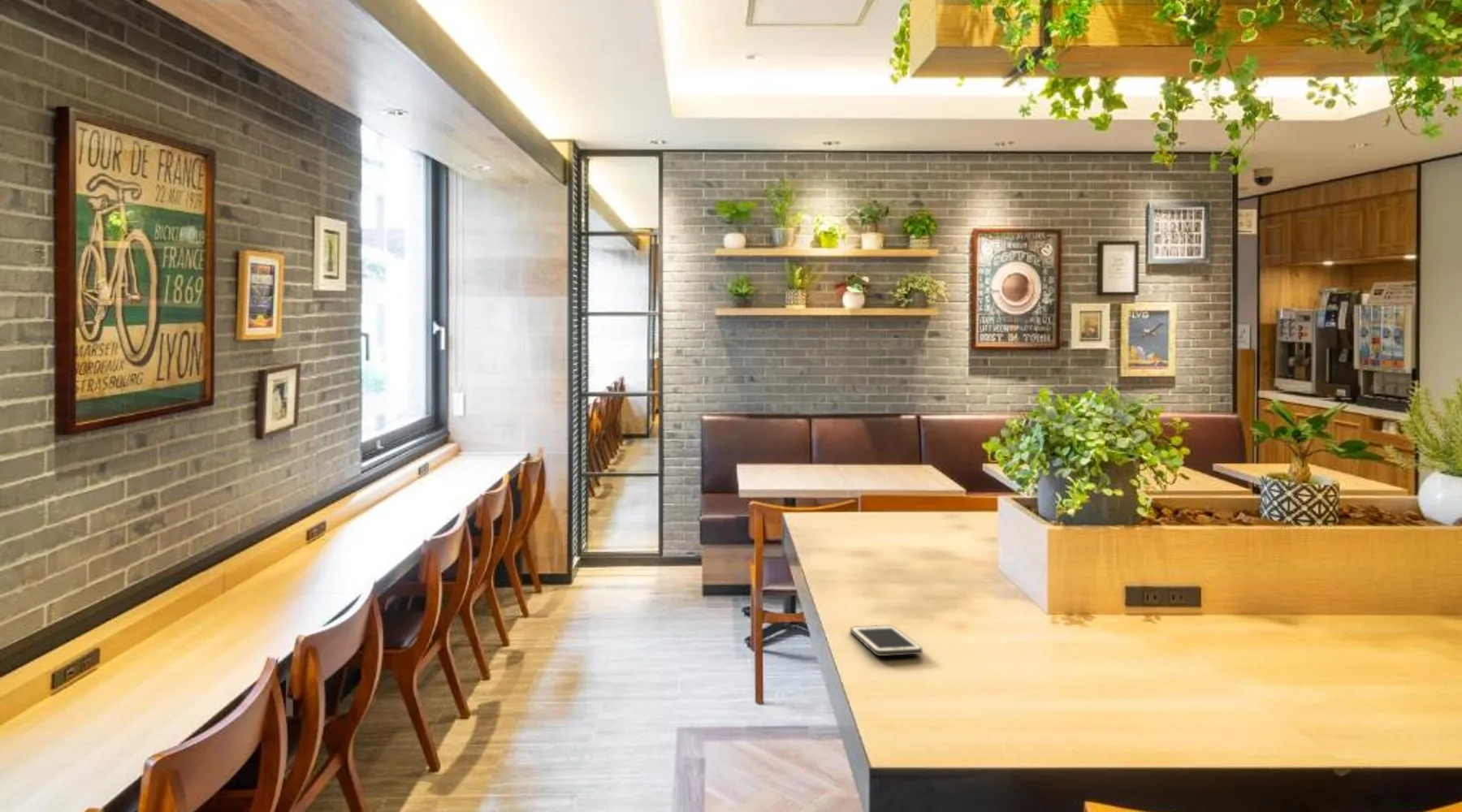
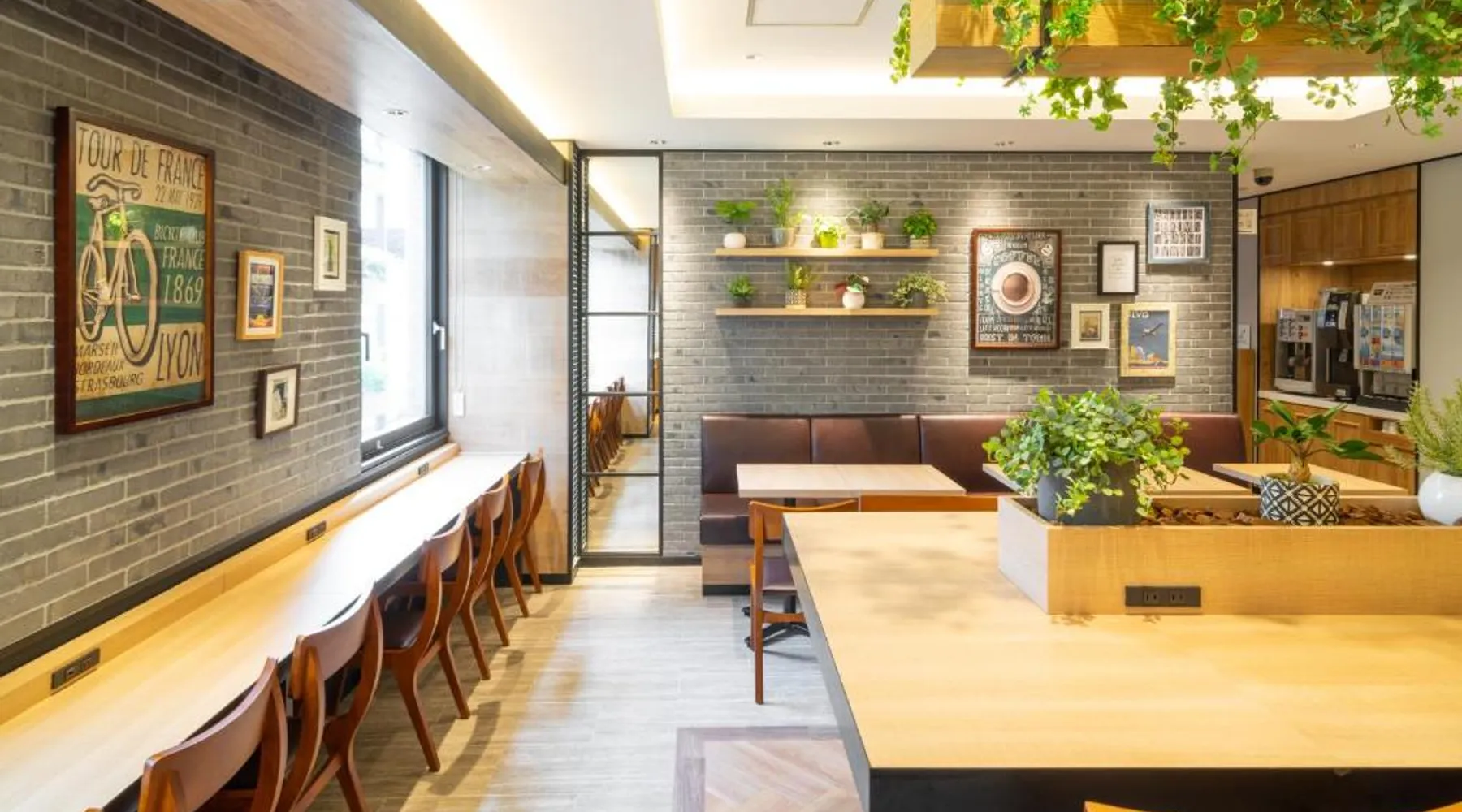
- cell phone (885, 640)
